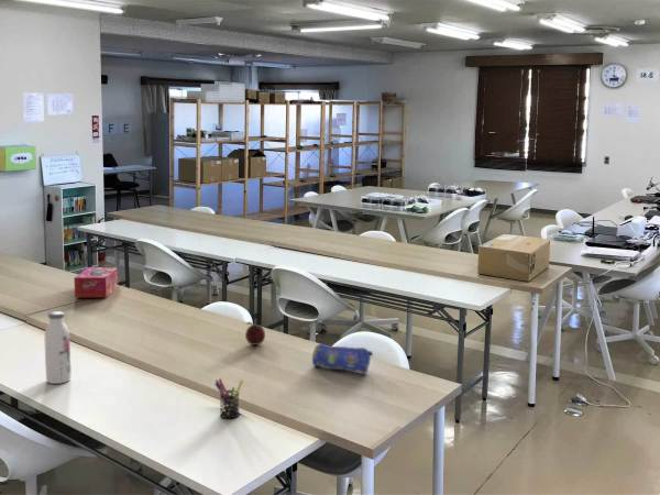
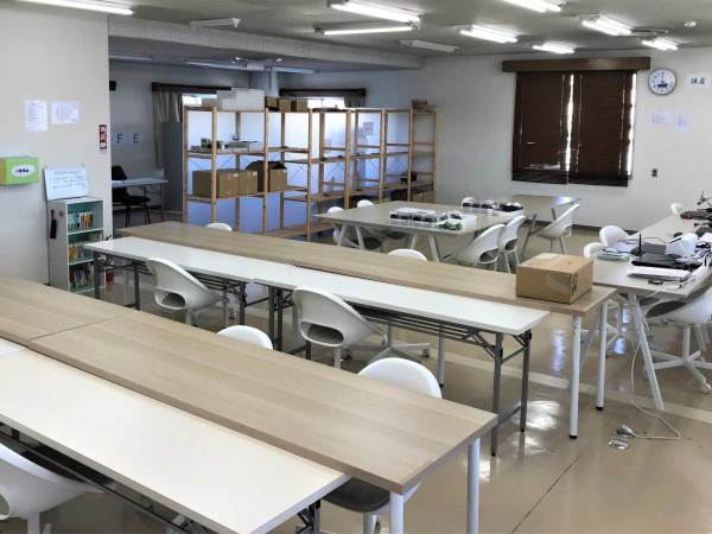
- fruit (254, 332)
- pen holder (229, 396)
- tissue box (97, 282)
- water bottle (57, 346)
- pencil case (341, 356)
